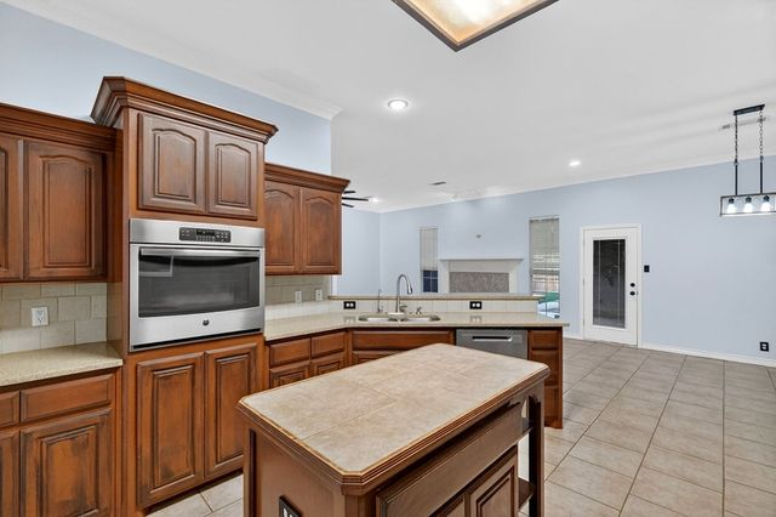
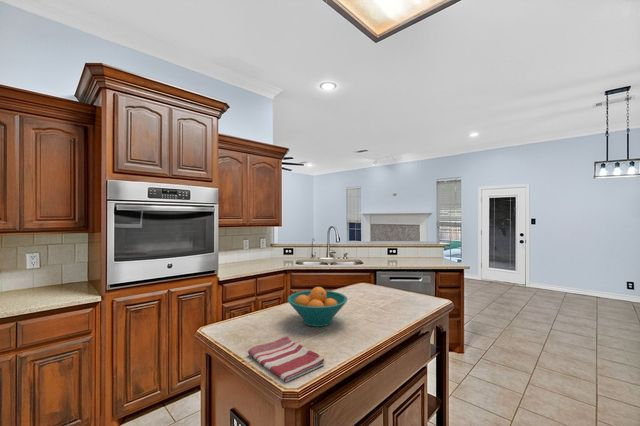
+ fruit bowl (317, 304)
+ dish towel (285, 355)
